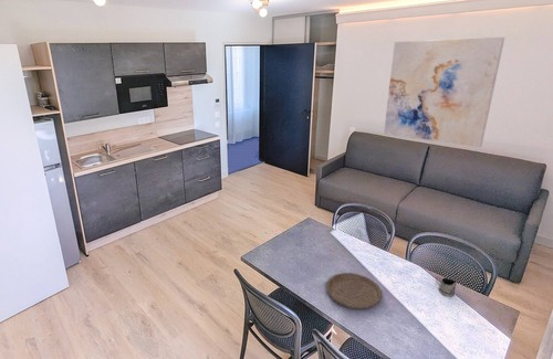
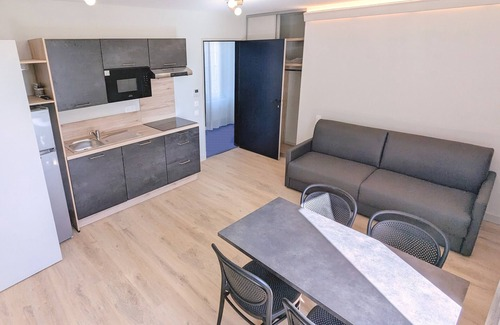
- wall art (436, 92)
- plate (353, 289)
- tea glass holder (445, 284)
